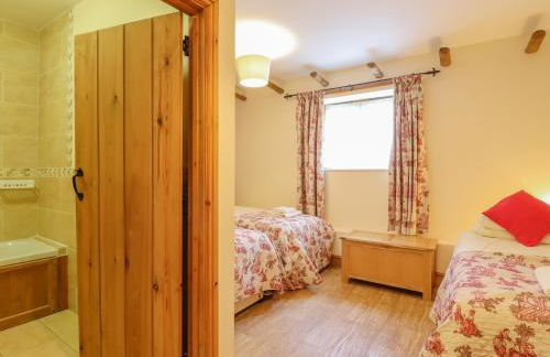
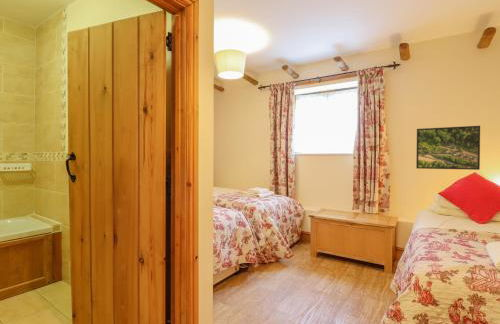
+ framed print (446, 148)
